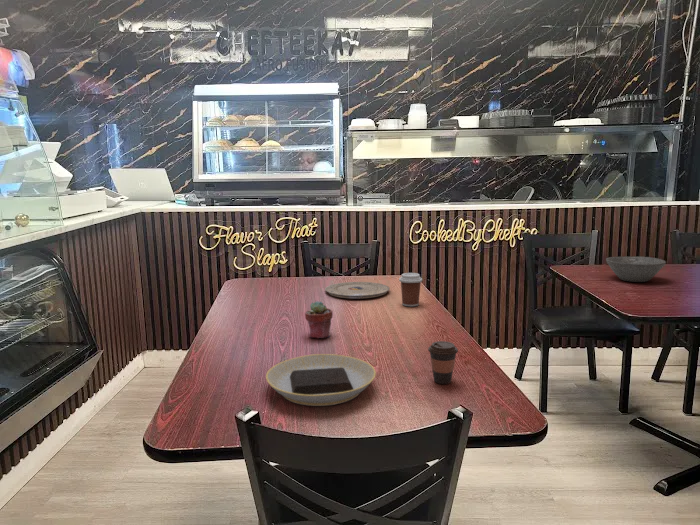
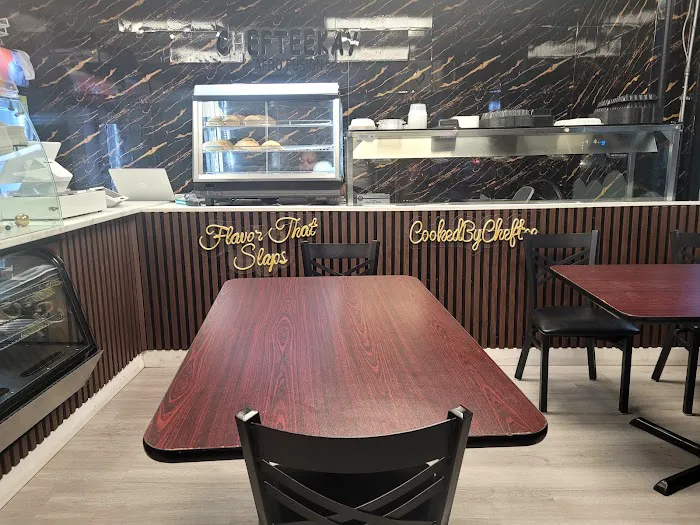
- plate (357, 289)
- coffee cup (410, 289)
- potted succulent (319, 318)
- plate (321, 380)
- coffee cup (442, 362)
- bowl (634, 269)
